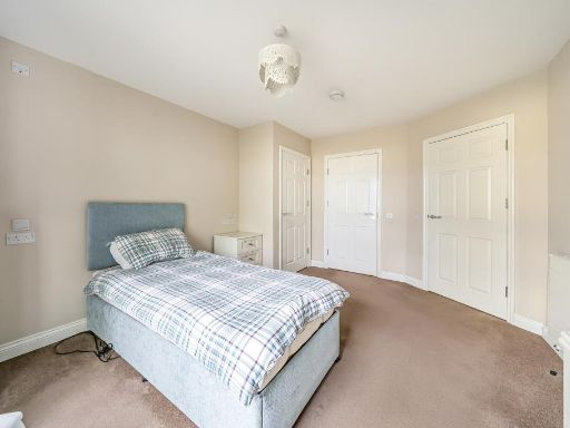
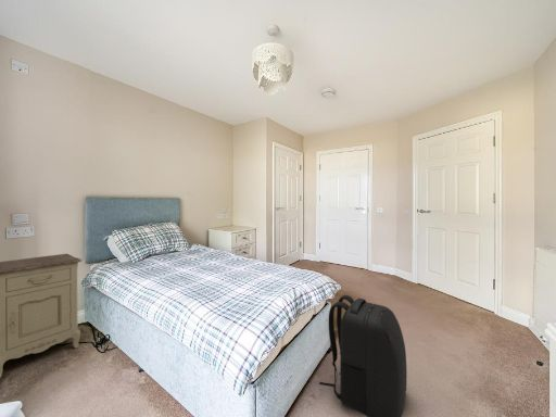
+ nightstand (37, 307)
+ backpack (361, 345)
